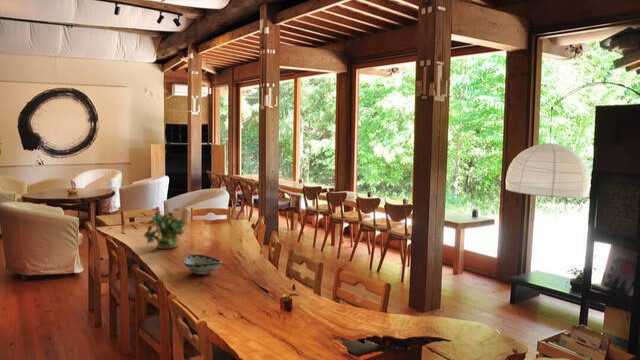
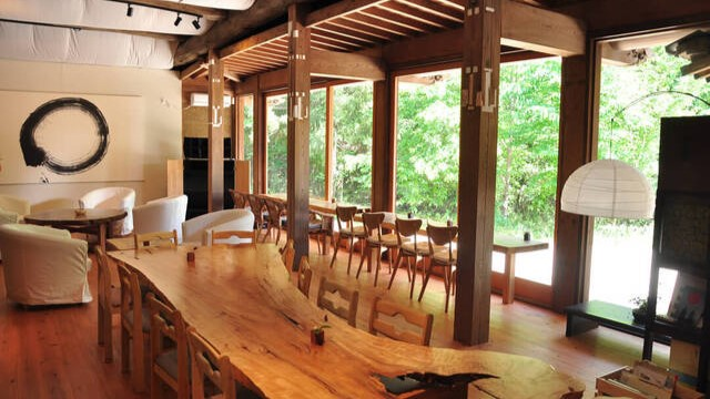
- decorative bowl (202, 265)
- potted plant (166, 228)
